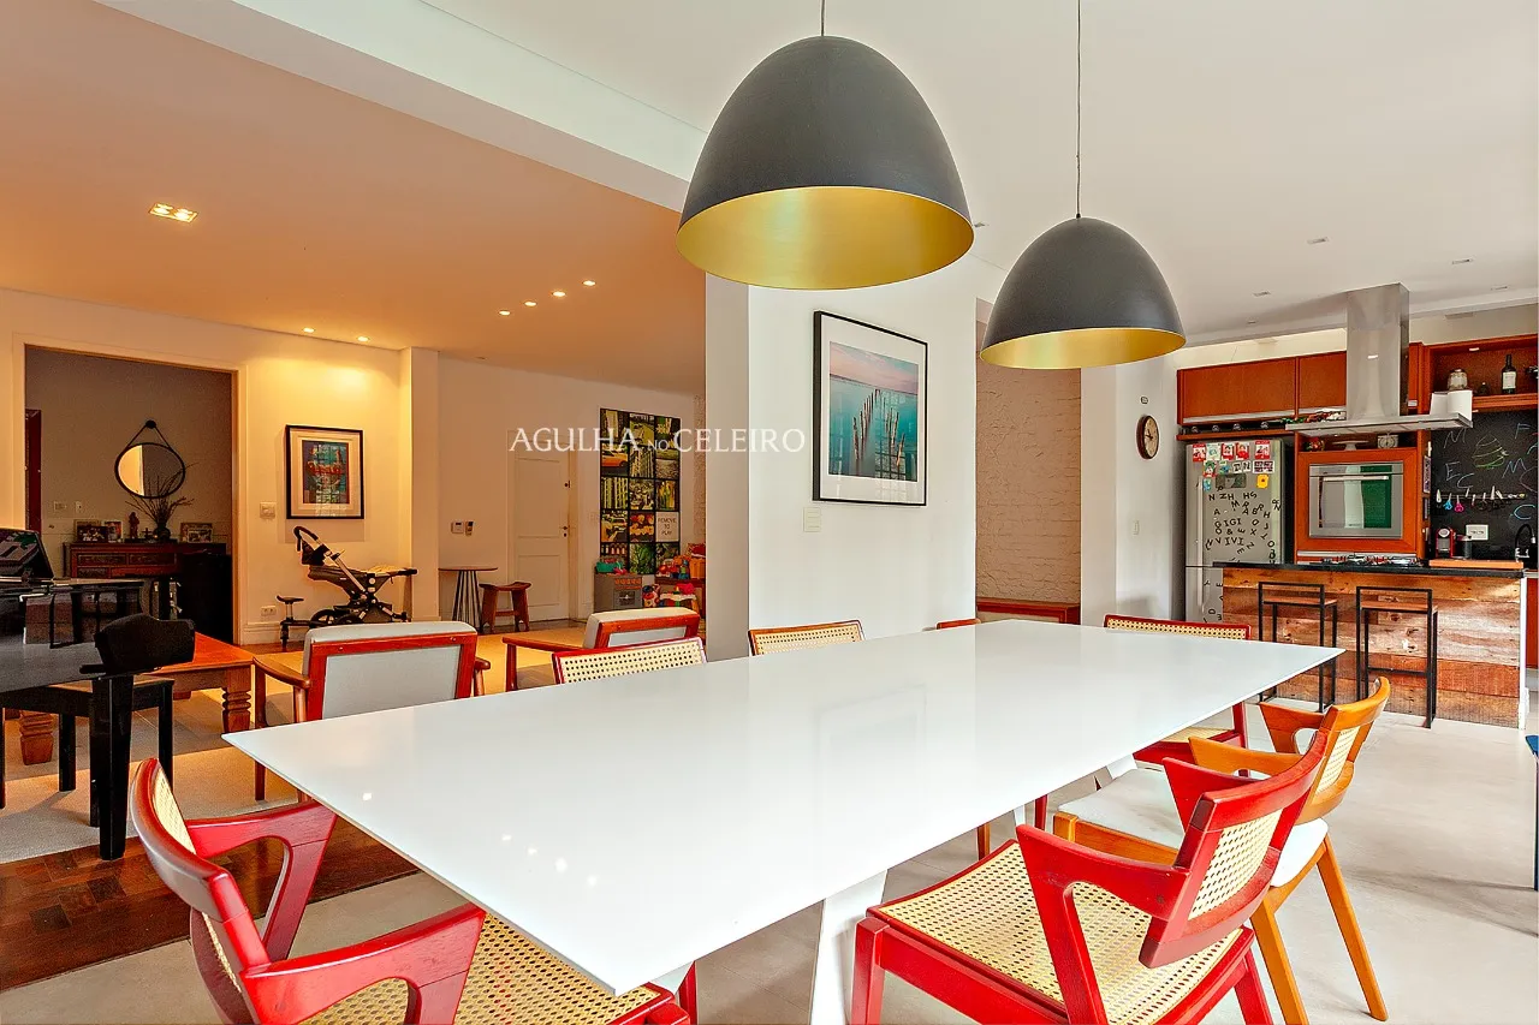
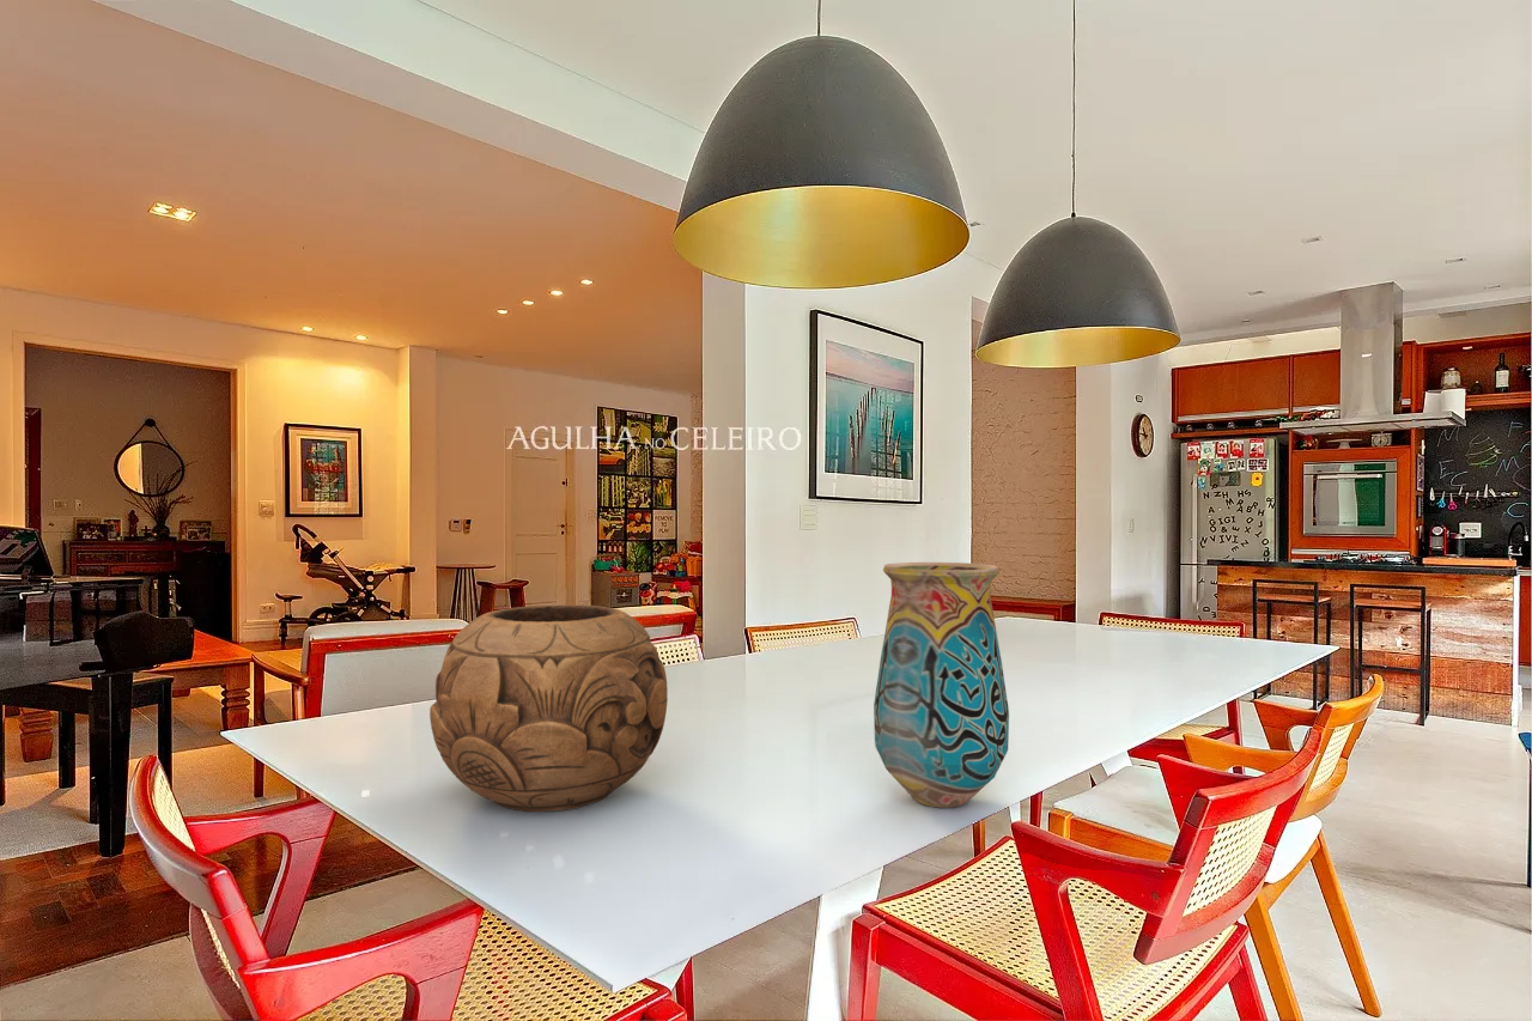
+ vase (940, 681)
+ decorative bowl (553, 700)
